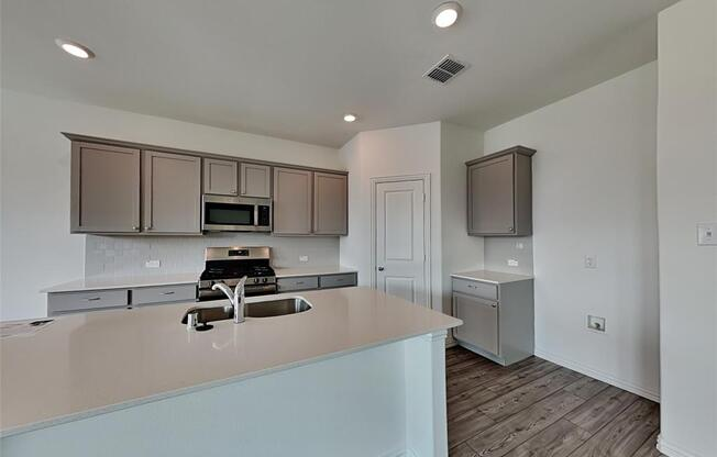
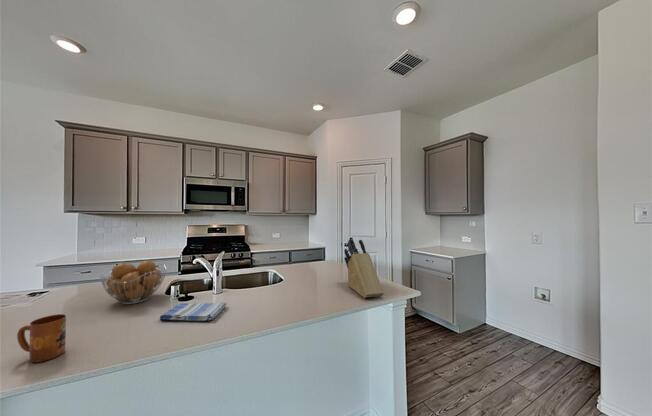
+ fruit basket (135, 280)
+ dish towel (195, 310)
+ mug (40, 338)
+ knife block (361, 264)
